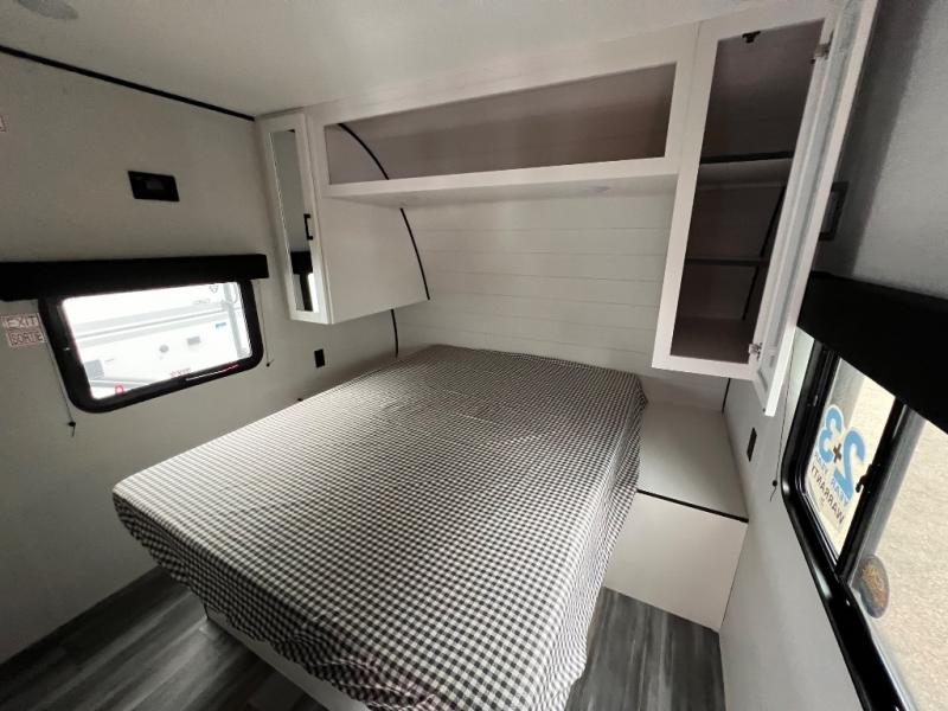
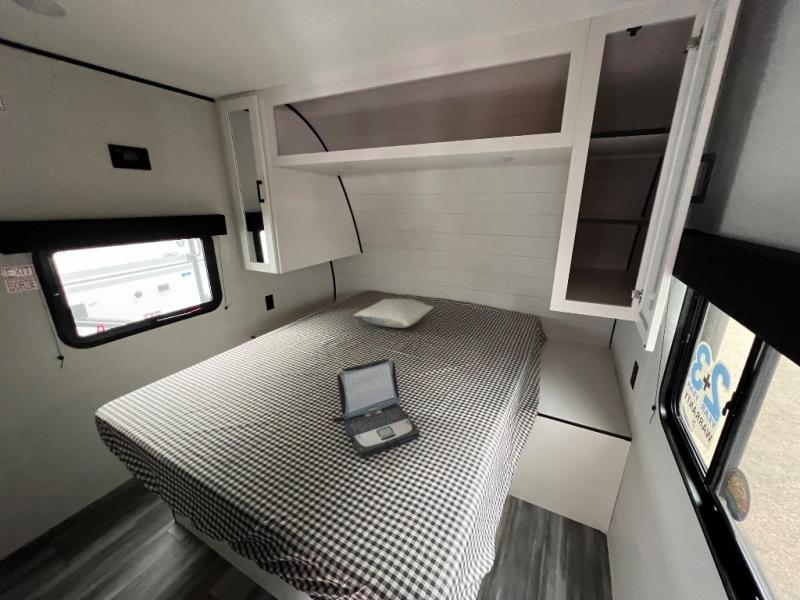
+ laptop (375, 402)
+ pillow (394, 311)
